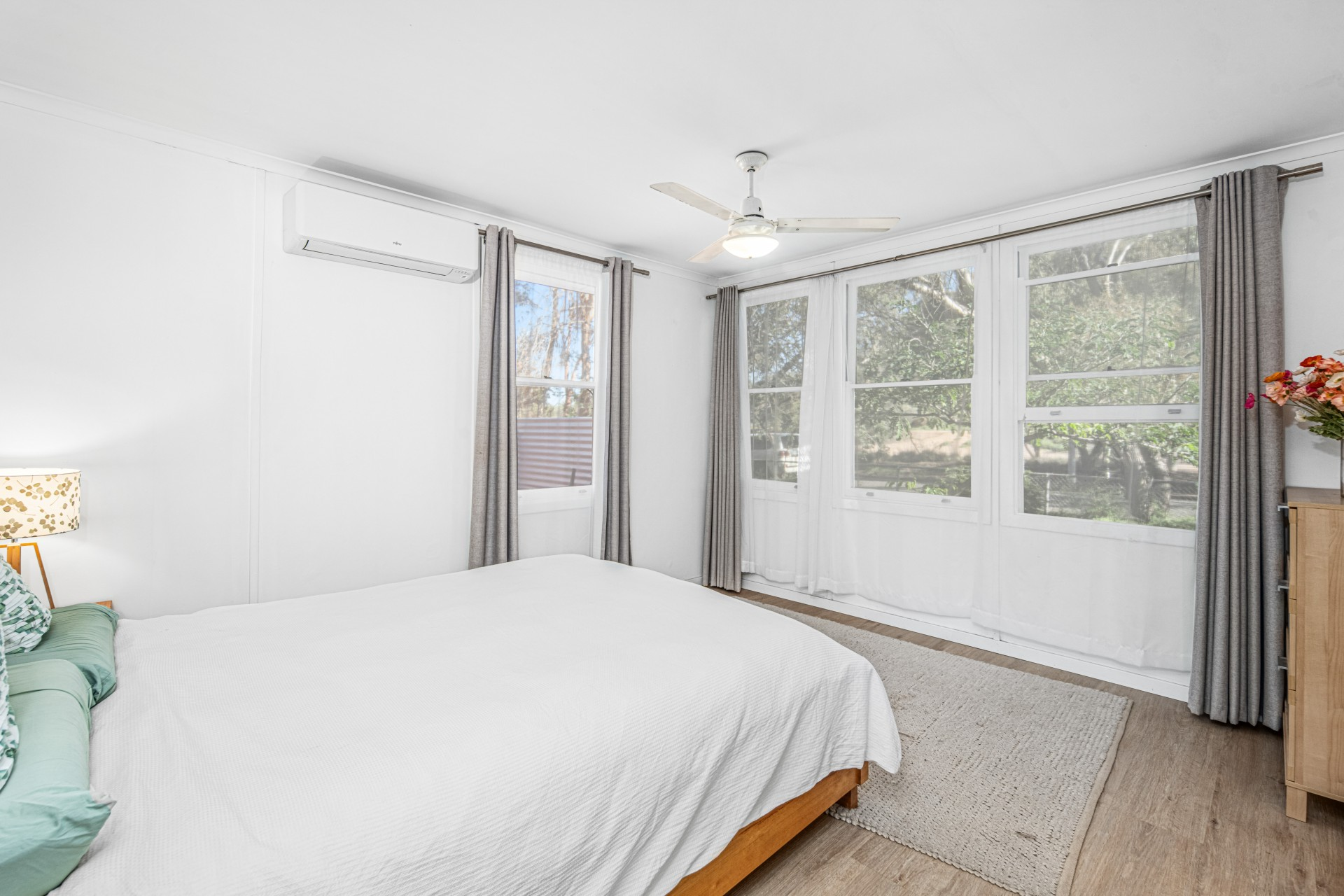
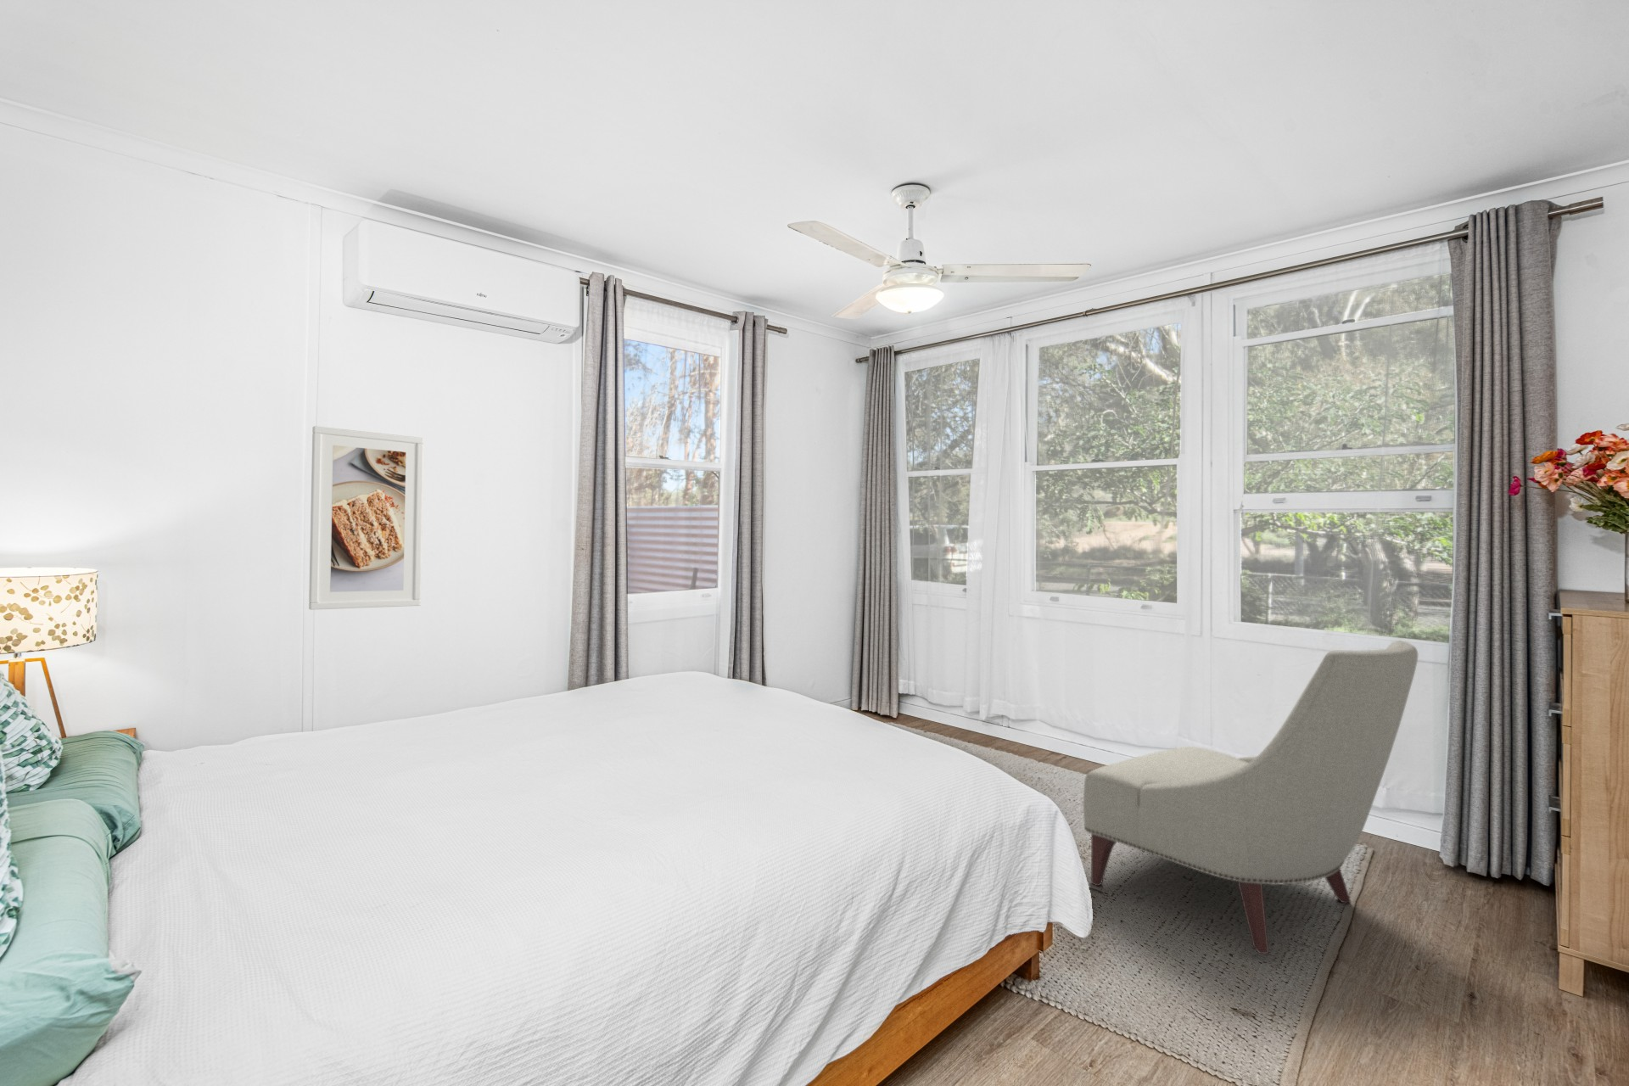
+ chair (1250, 770)
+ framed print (368, 519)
